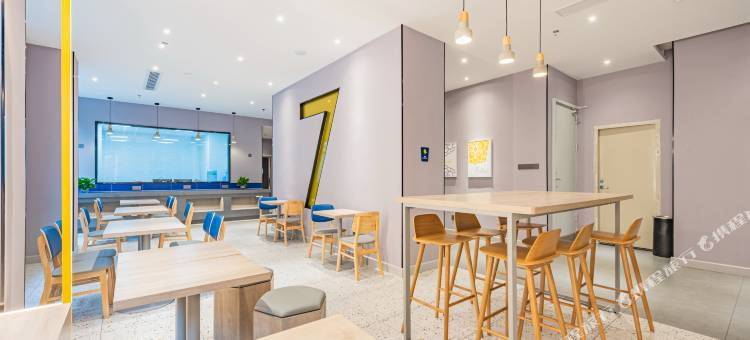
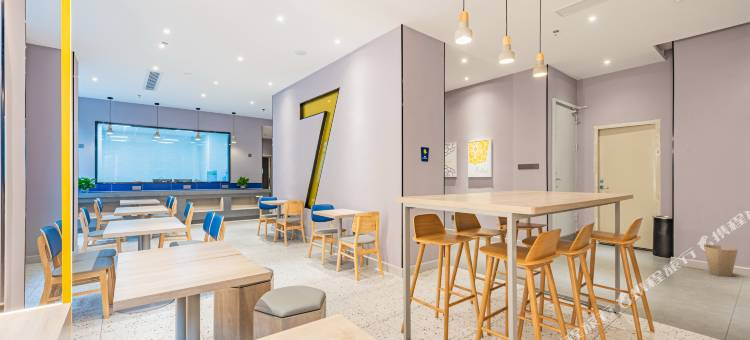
+ trash can (720, 261)
